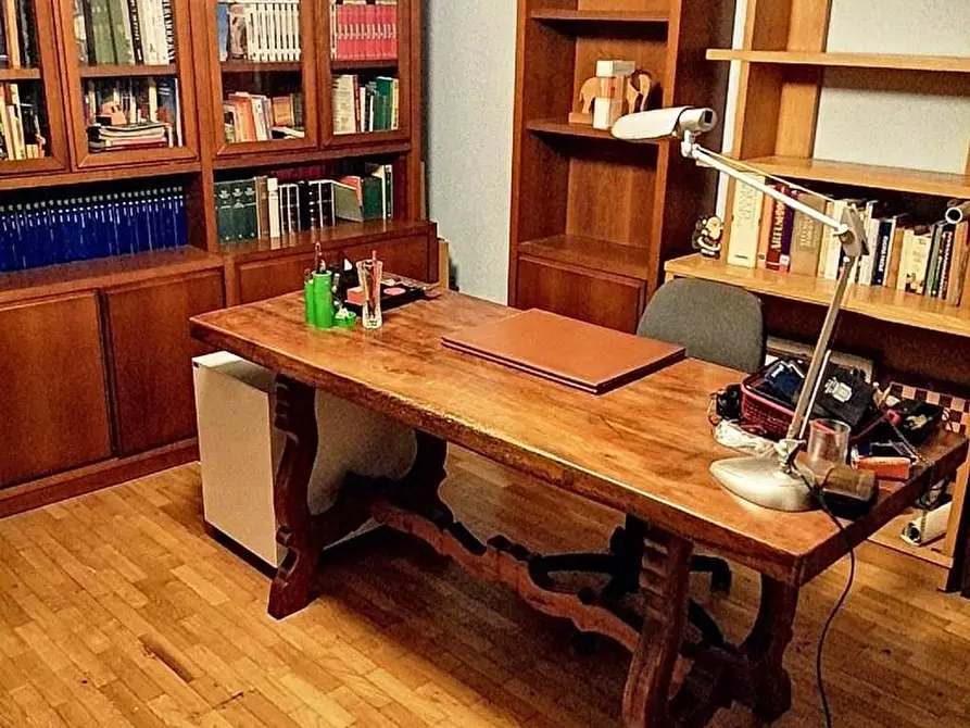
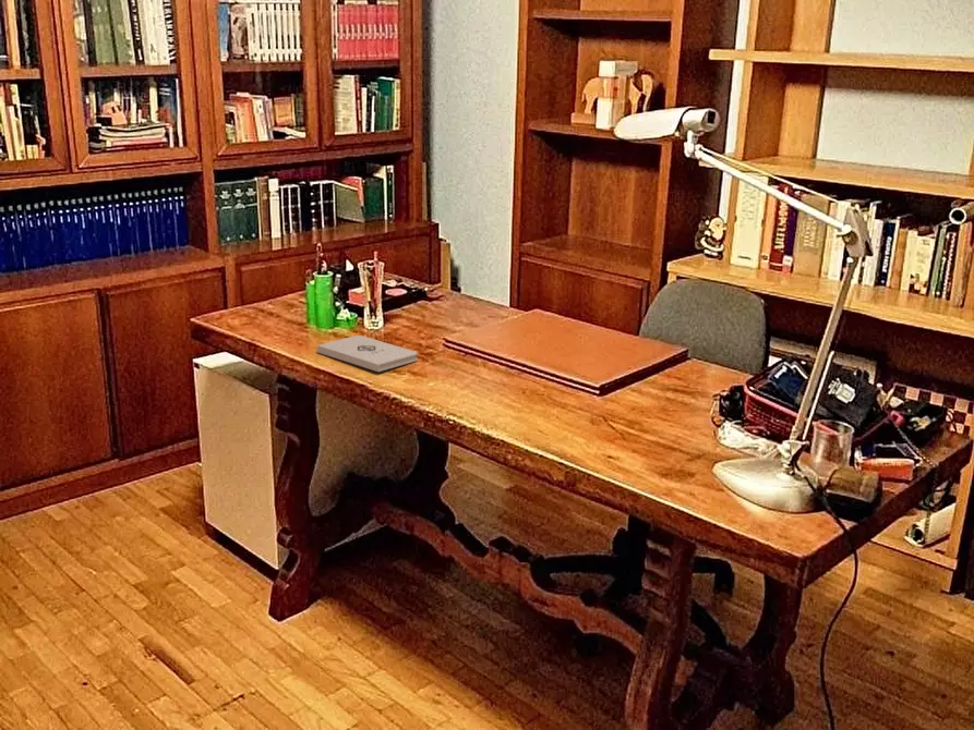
+ notepad (368, 352)
